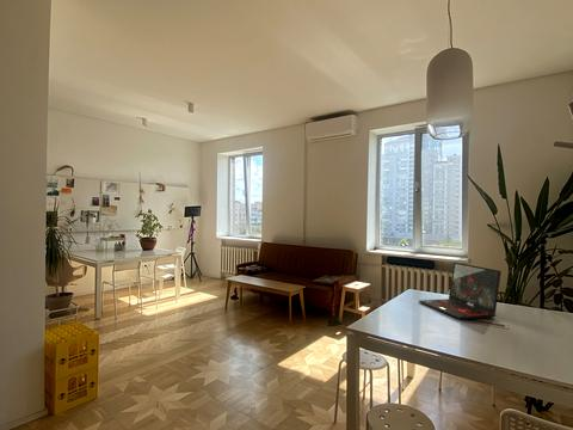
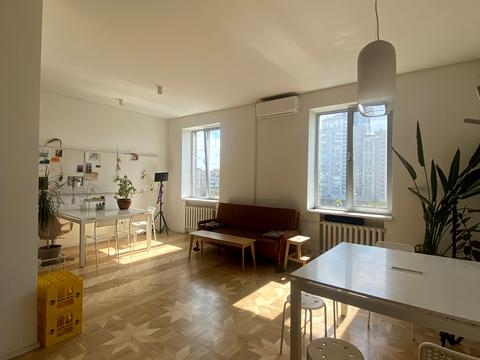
- laptop (456, 288)
